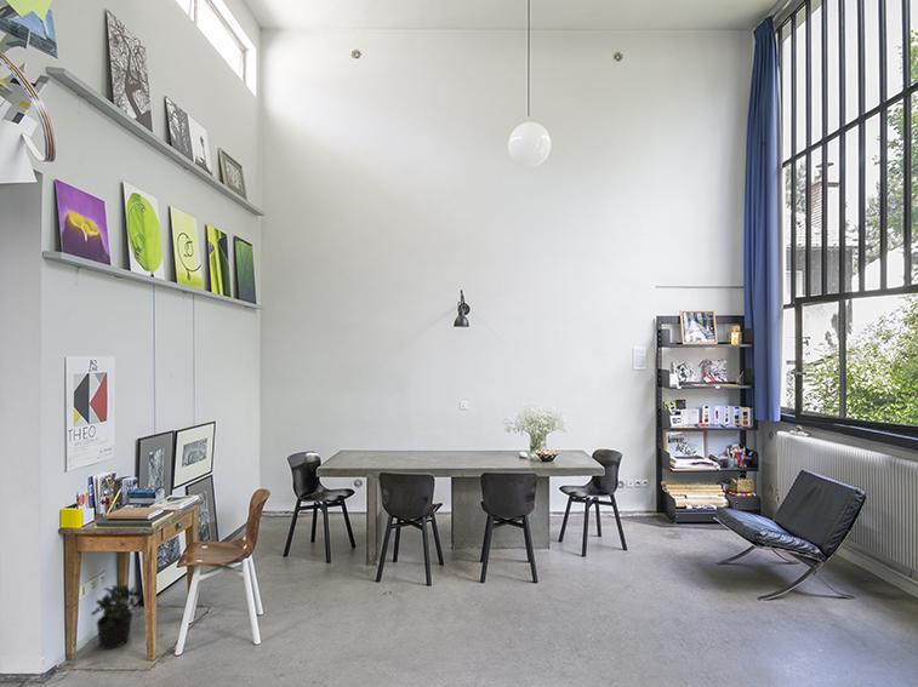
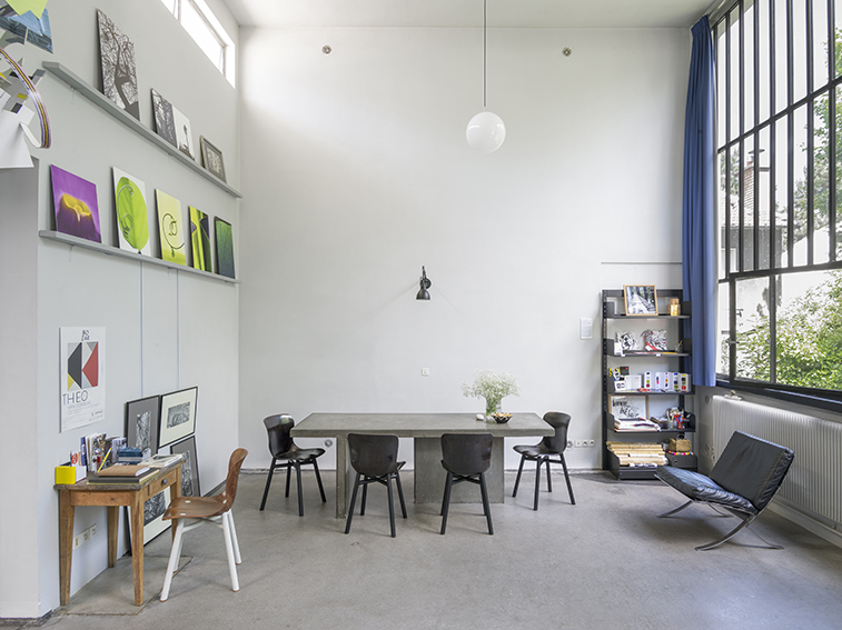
- potted plant (116, 612)
